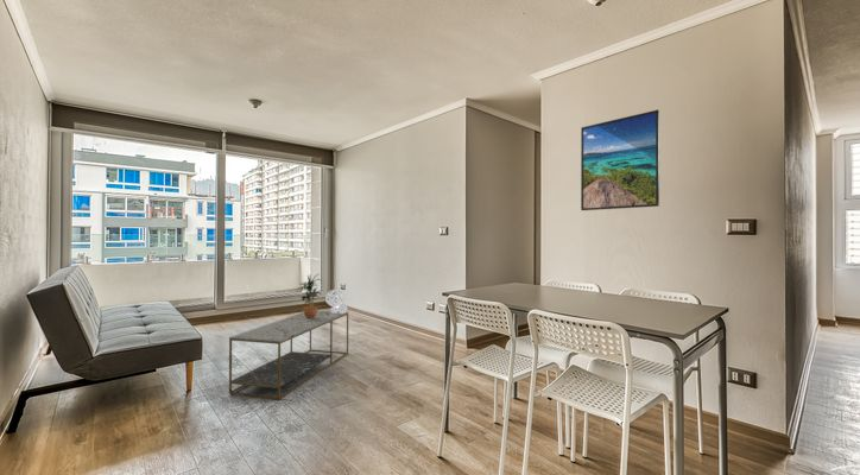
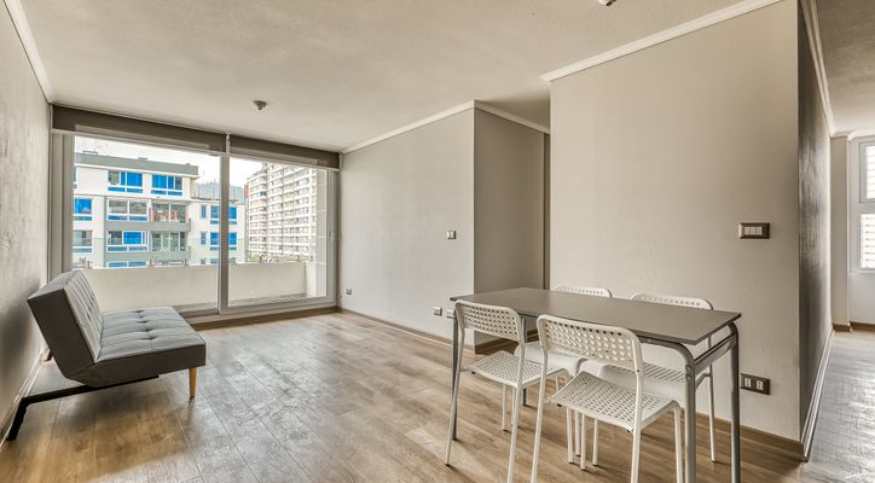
- potted plant (308, 296)
- coffee table (296, 352)
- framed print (616, 164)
- decorative ball (335, 300)
